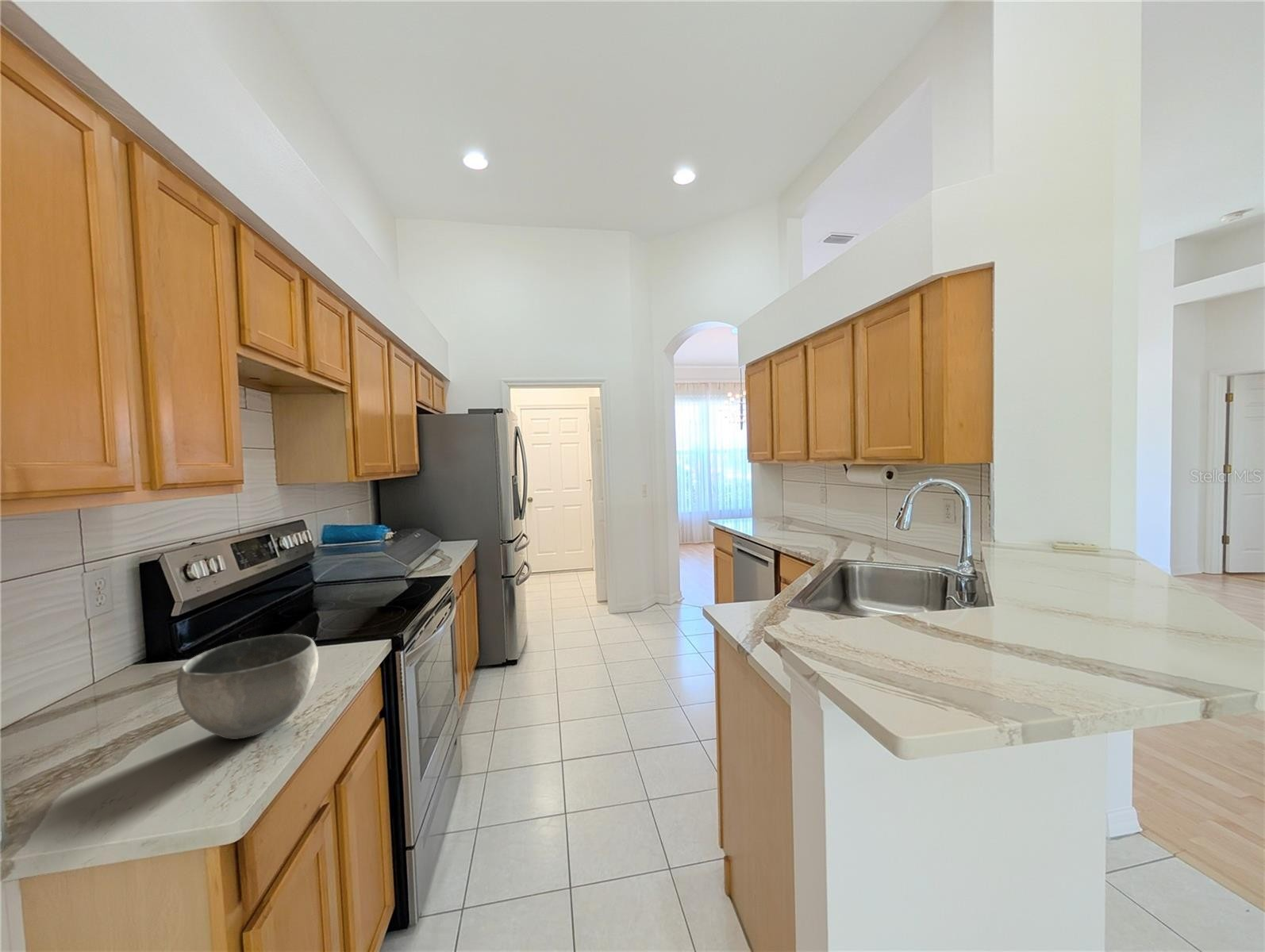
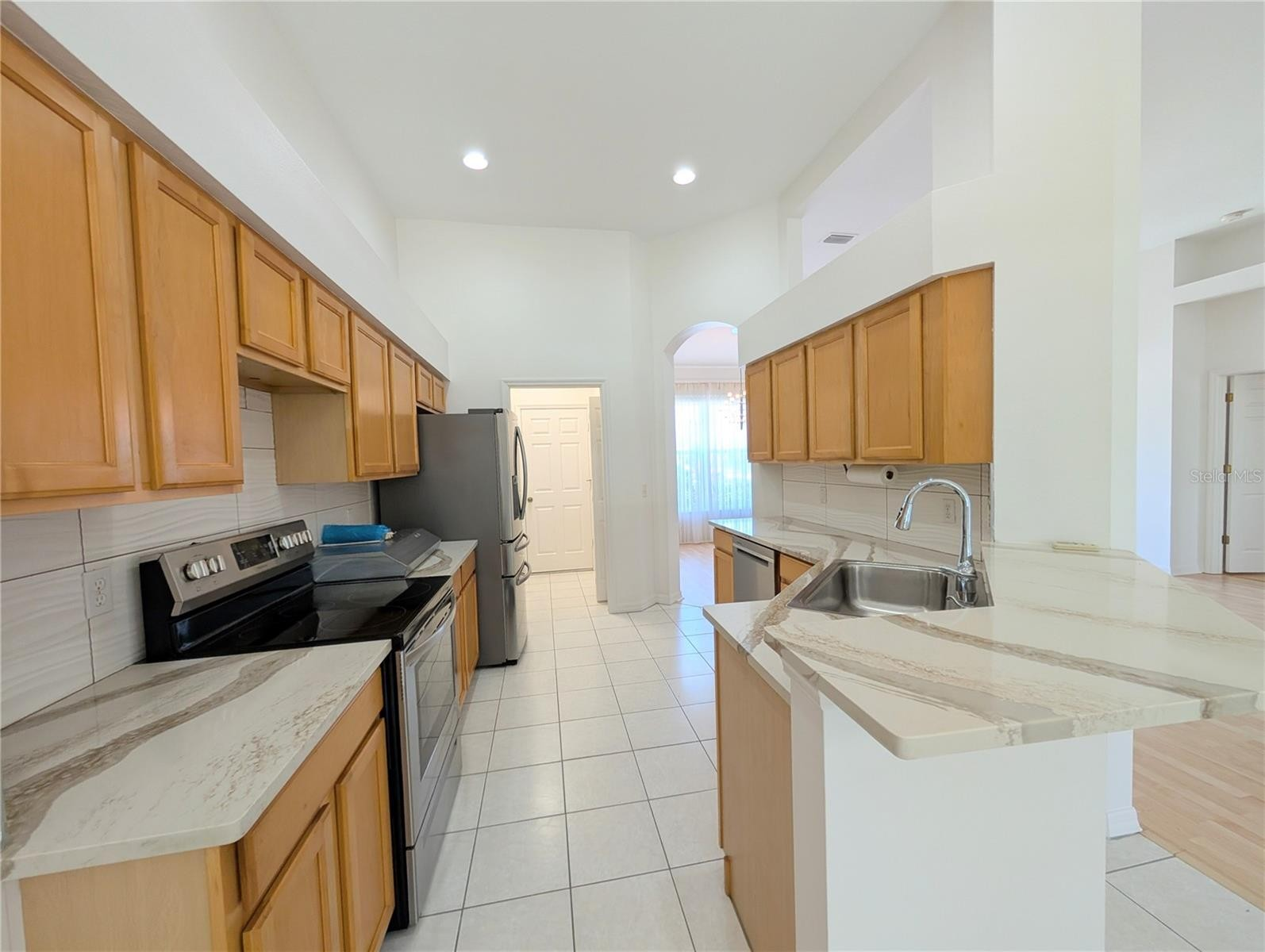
- bowl (253, 688)
